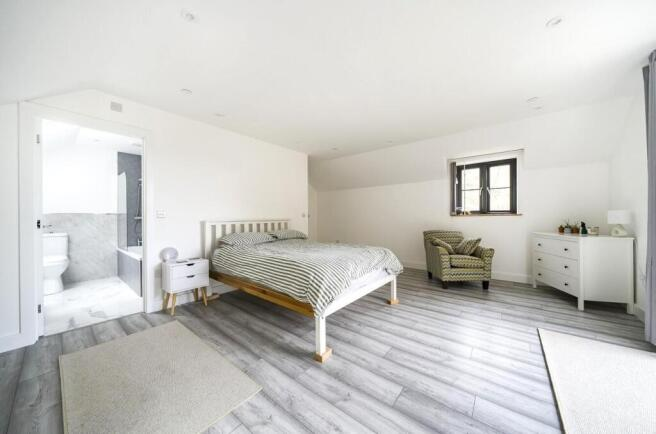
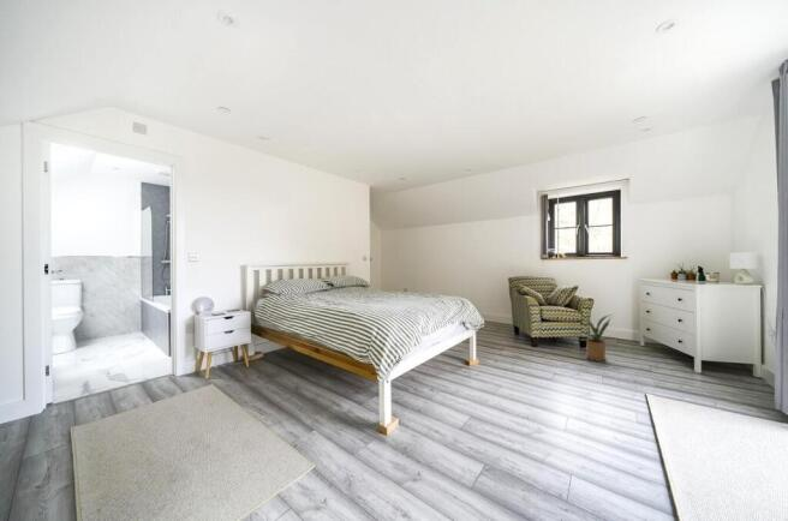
+ house plant (595, 335)
